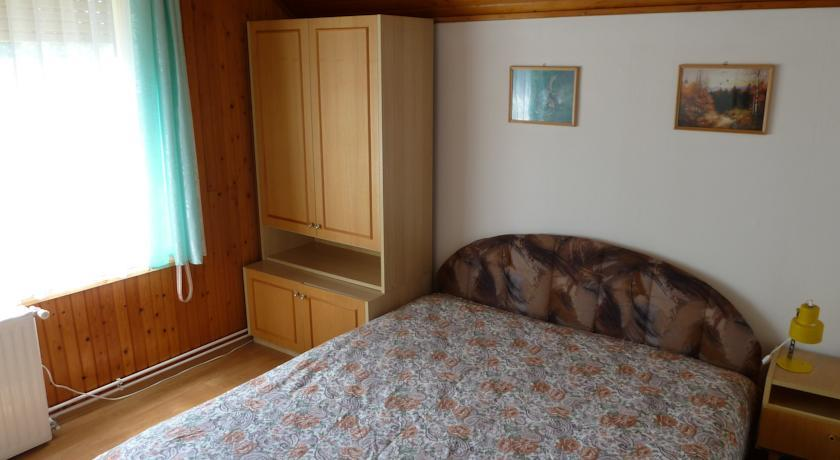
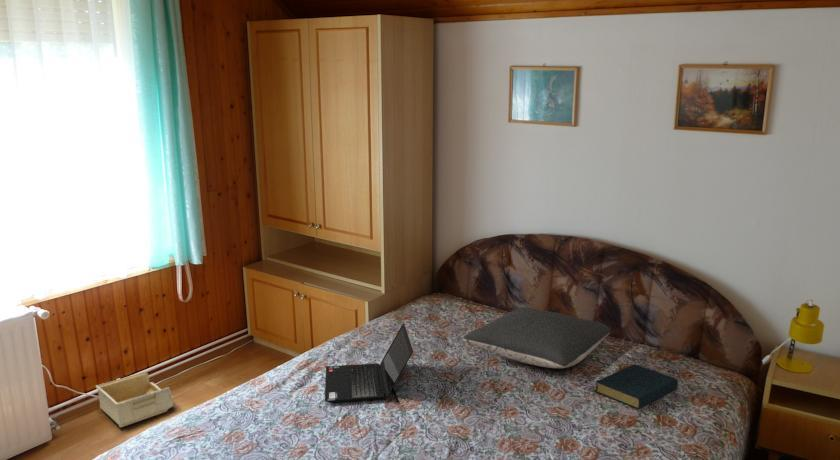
+ storage bin (135, 396)
+ laptop computer (367, 364)
+ pillow (538, 334)
+ hardback book (636, 385)
